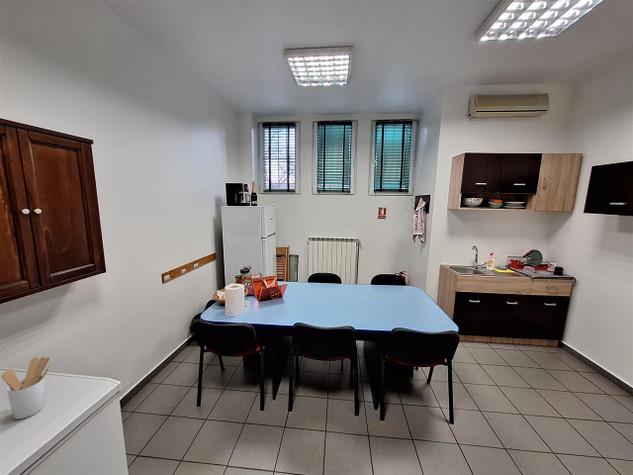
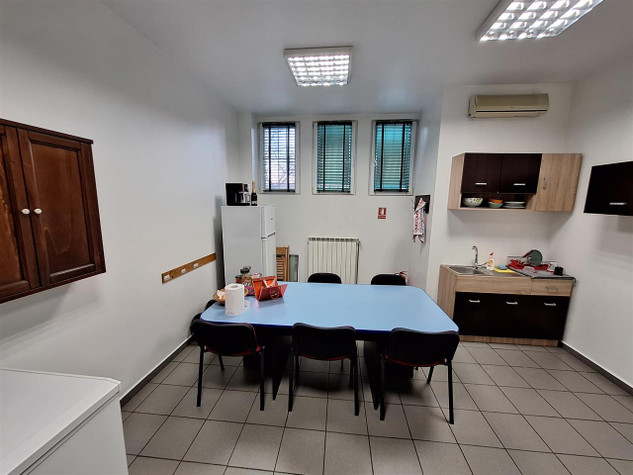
- utensil holder (31, 385)
